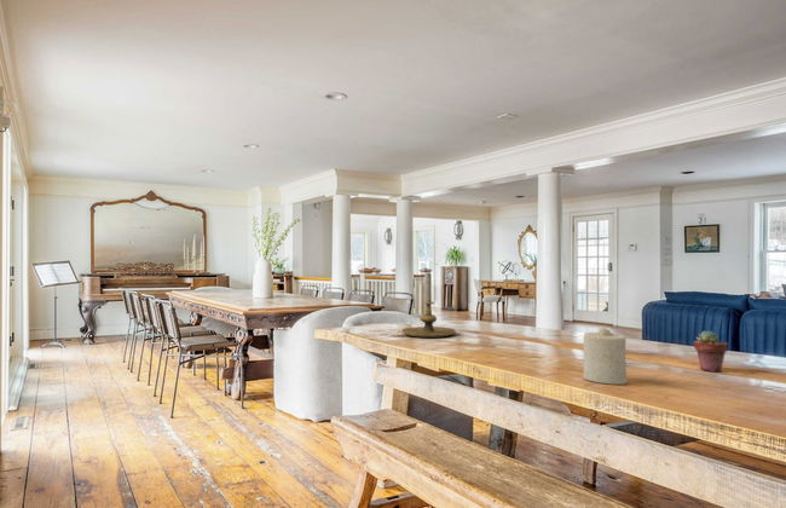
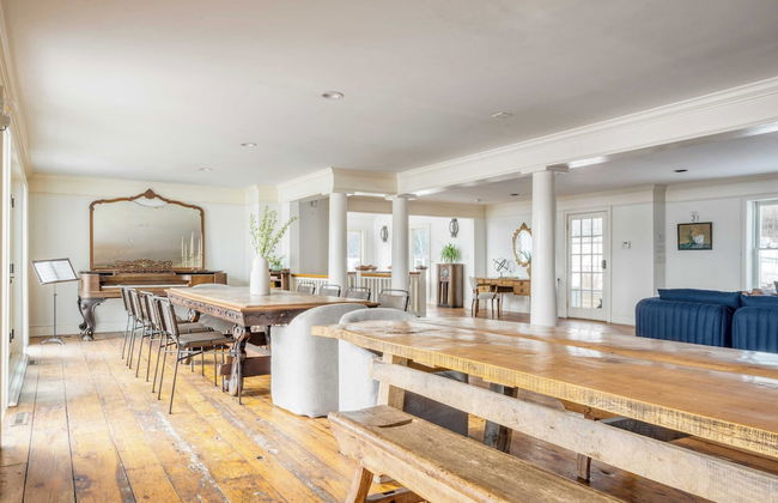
- candle holder (428, 302)
- potted succulent (710, 350)
- candle (605, 352)
